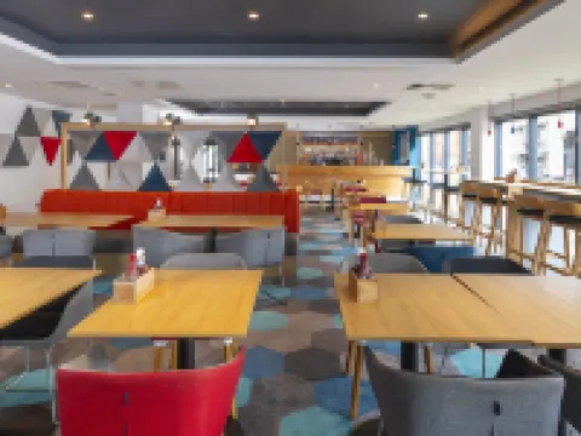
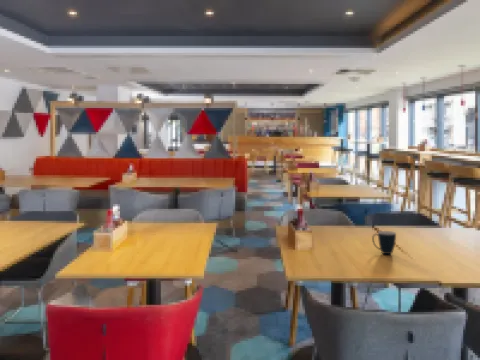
+ mug (383, 242)
